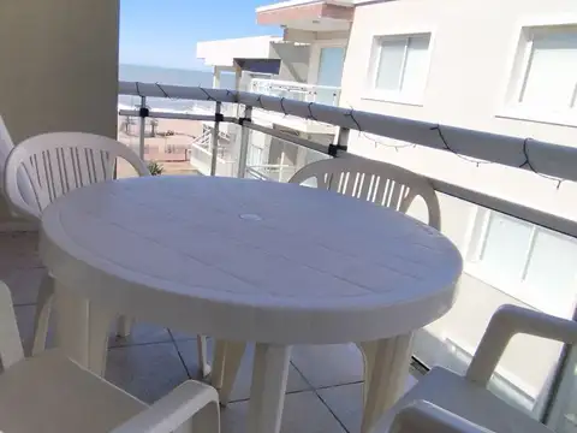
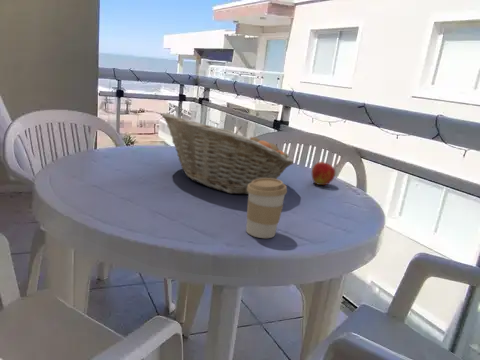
+ apple (323, 173)
+ coffee cup (264, 206)
+ fruit basket (225, 149)
